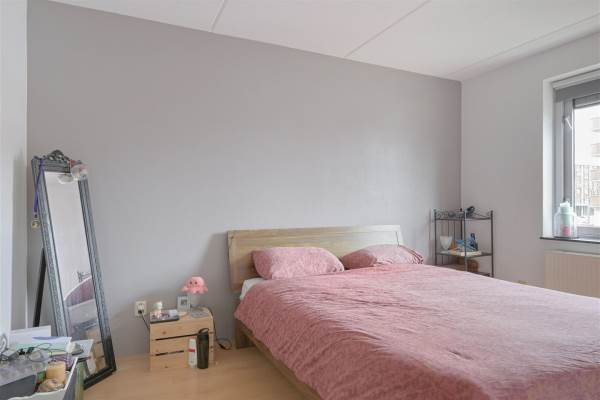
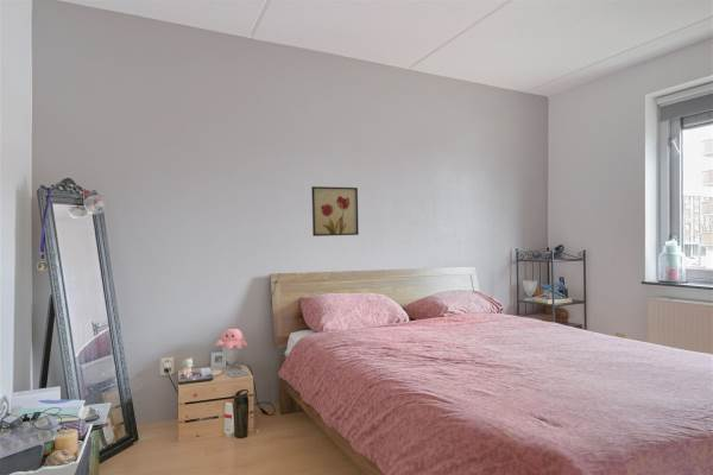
+ wall art (335, 211)
